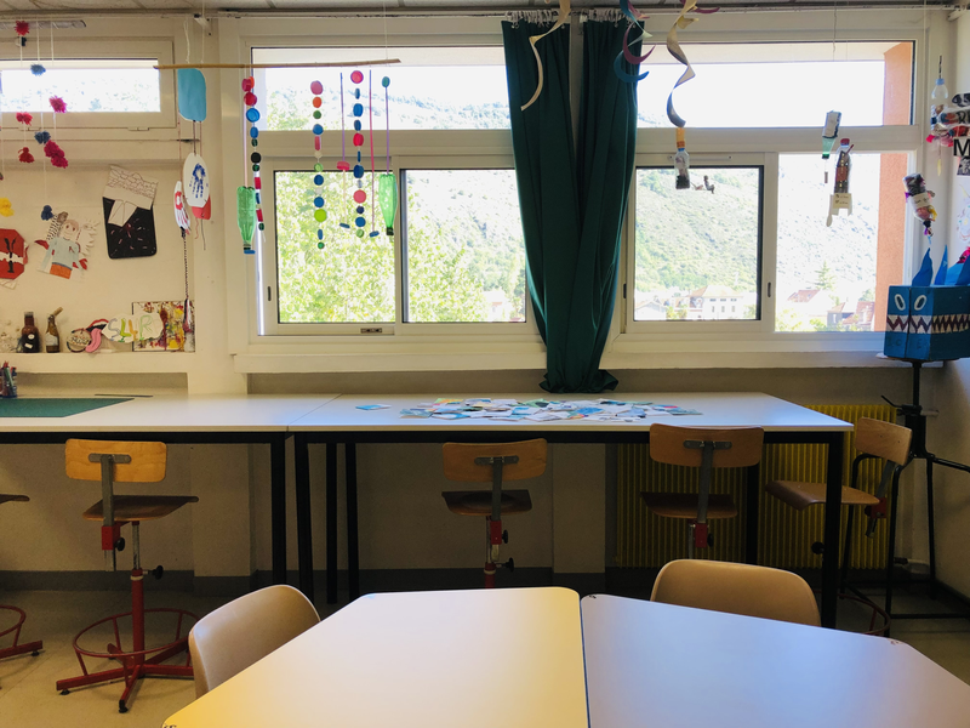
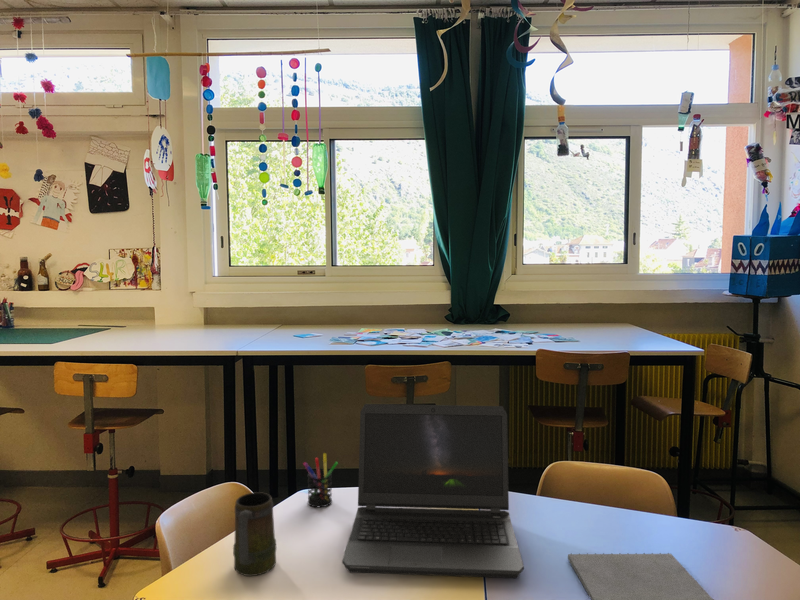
+ pen holder (322, 478)
+ mug (251, 536)
+ laptop computer (432, 482)
+ notepad (635, 577)
